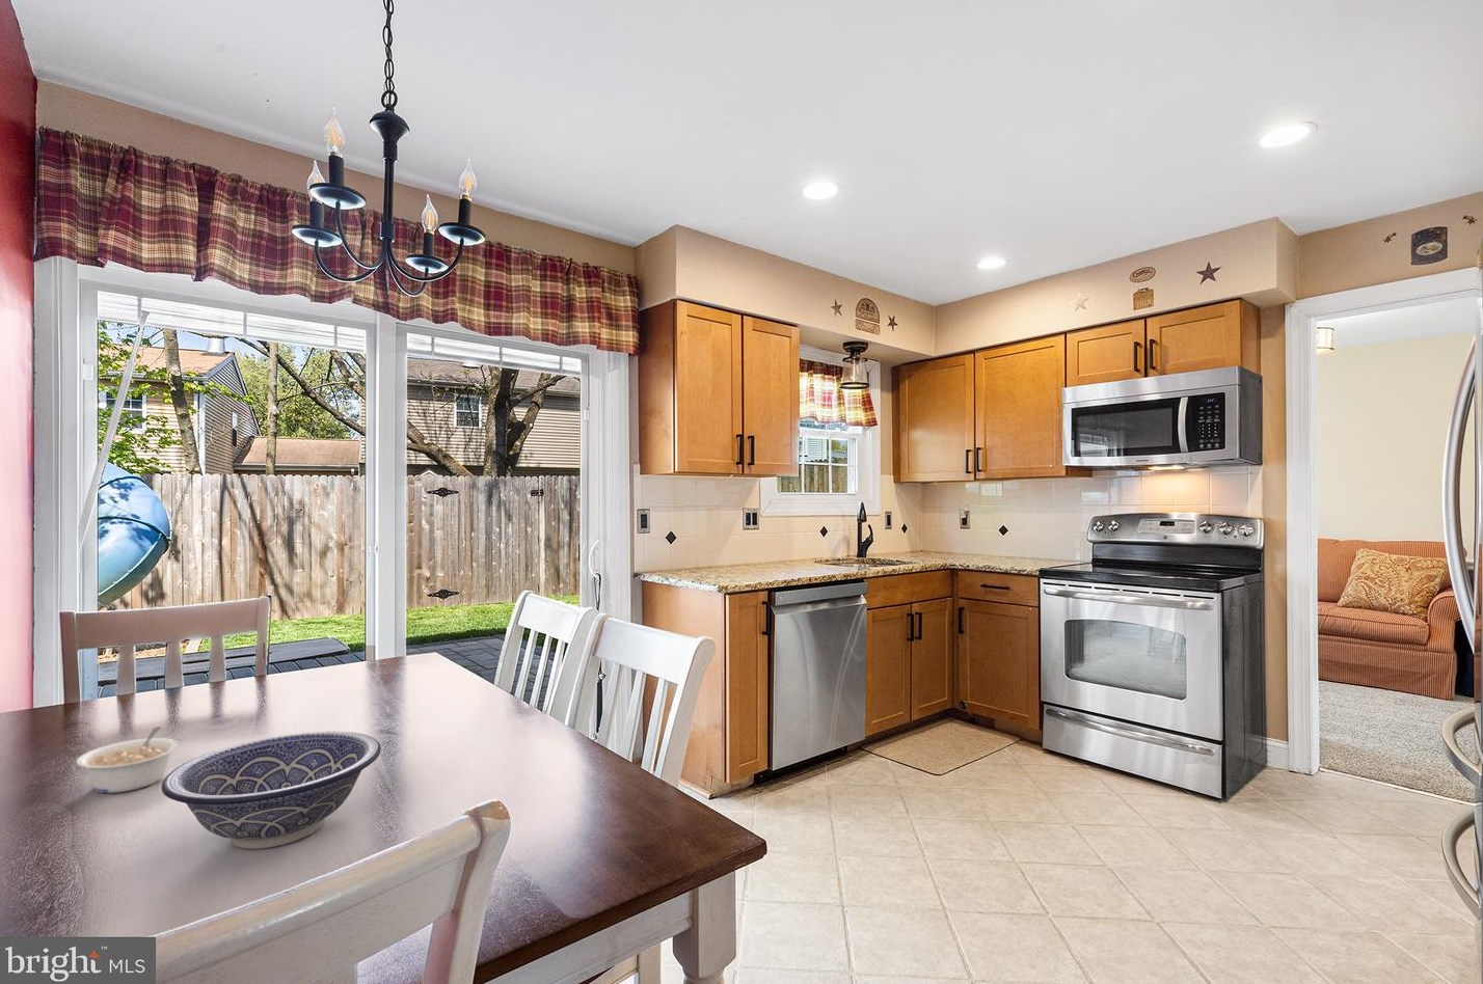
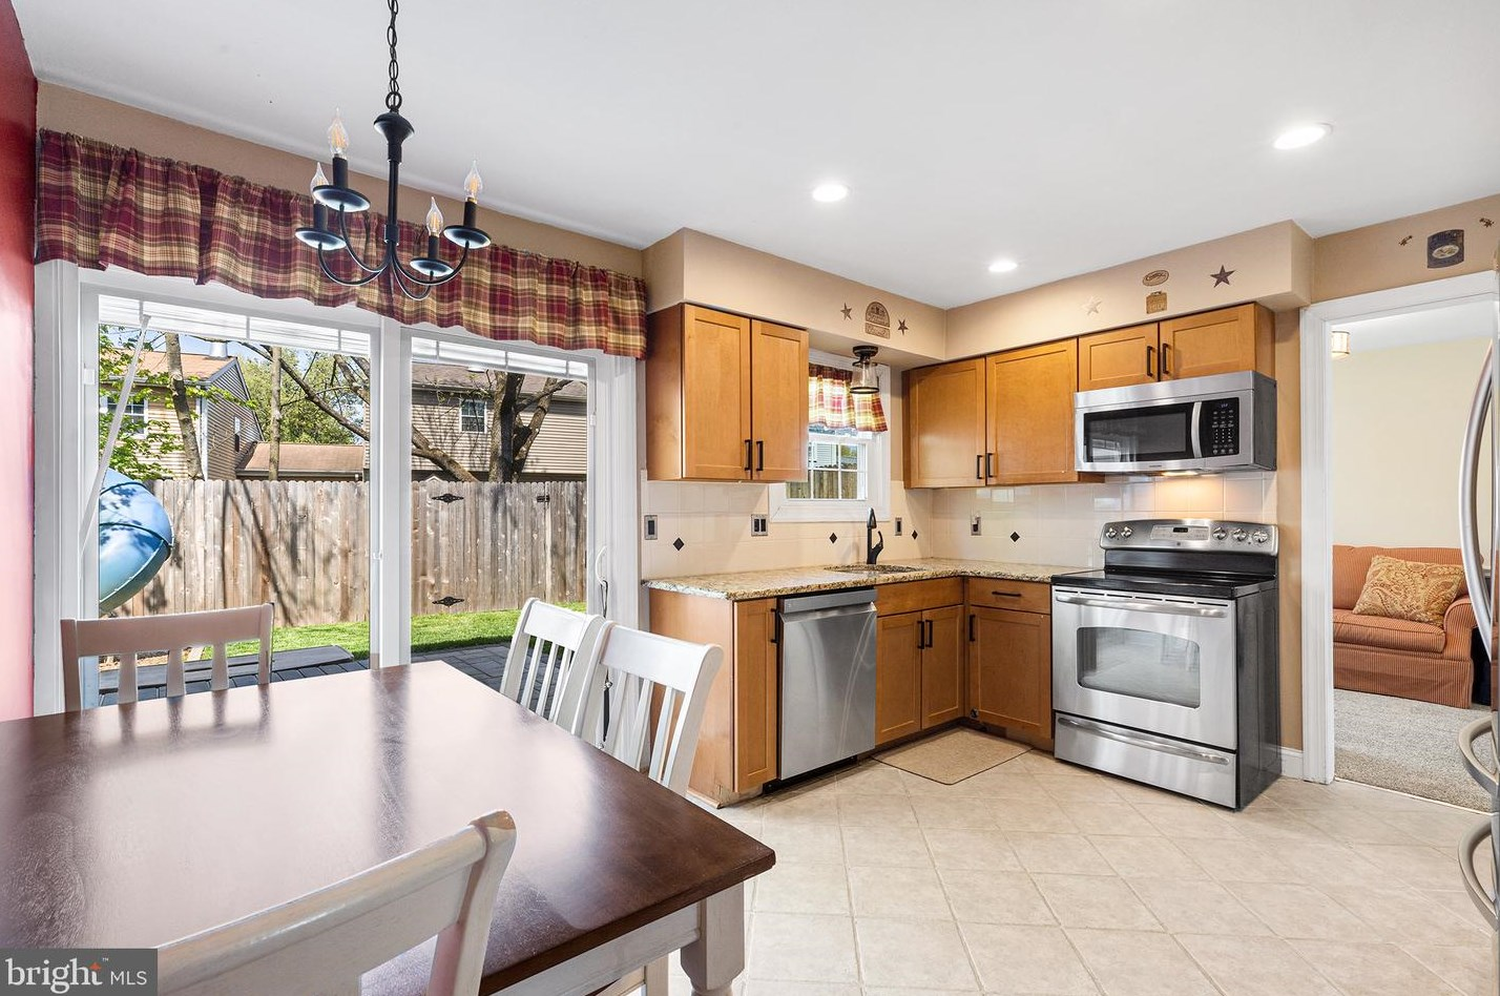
- legume (127, 763)
- decorative bowl (278, 795)
